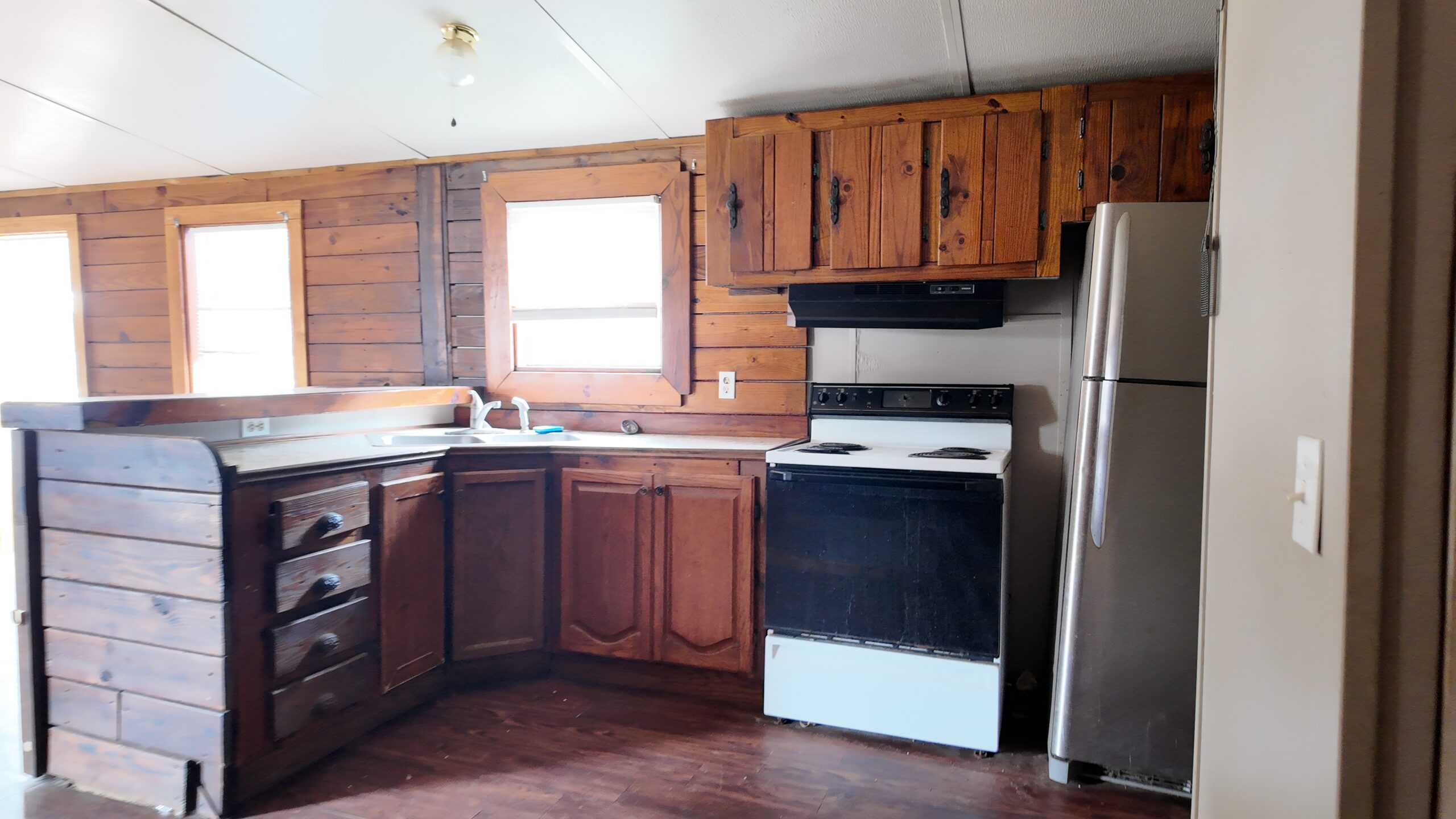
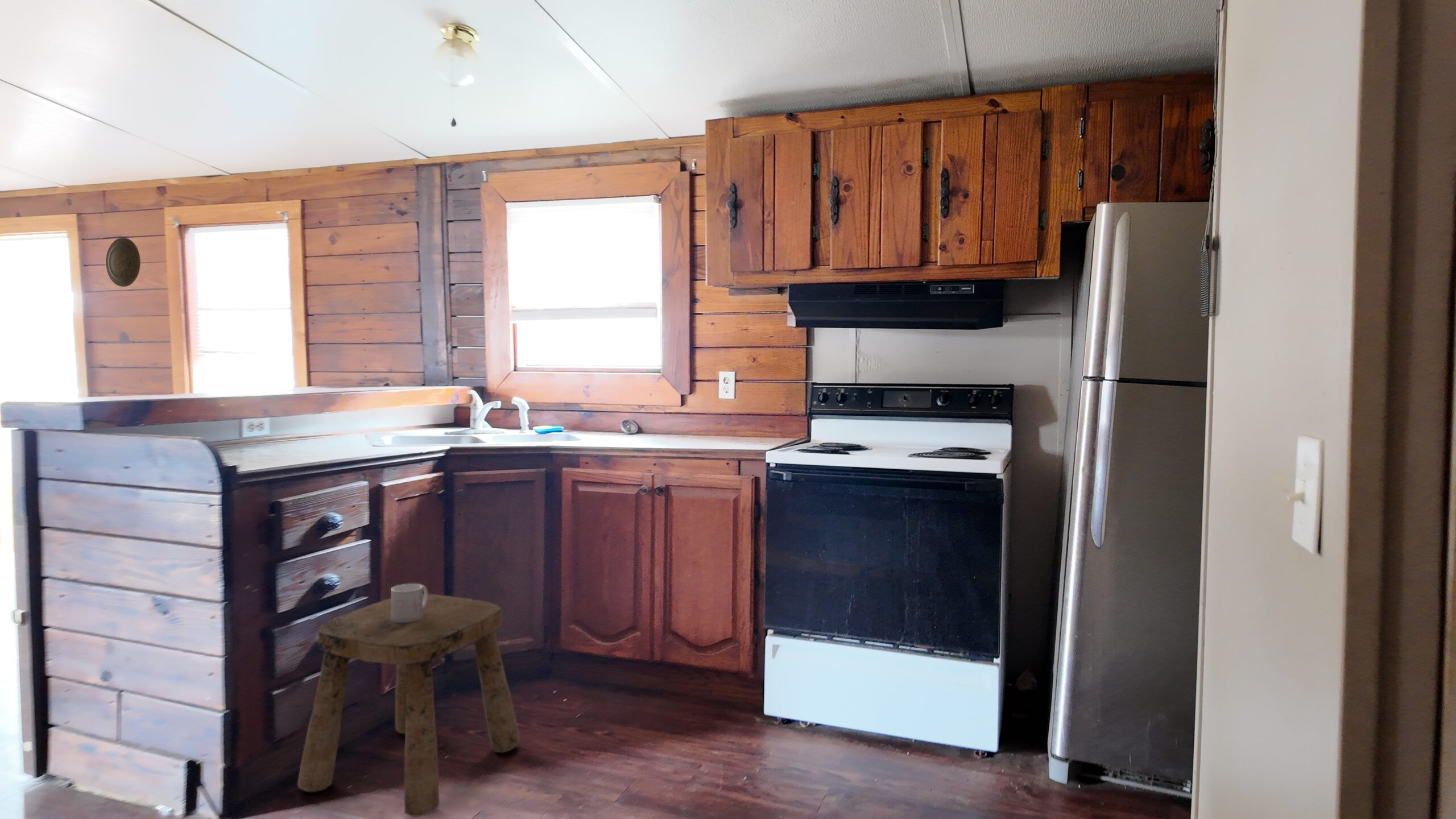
+ stool (414, 692)
+ mug (412, 600)
+ decorative plate (121, 262)
